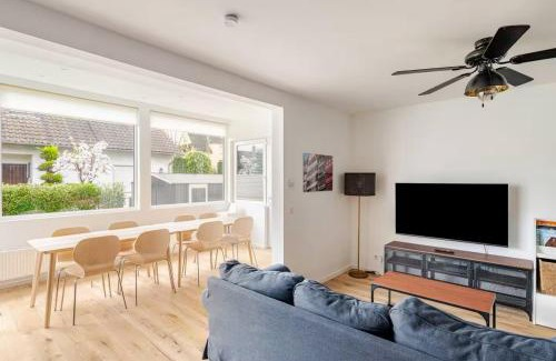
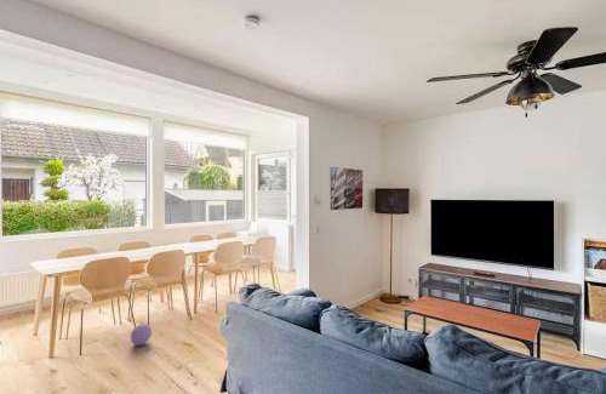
+ ball (141, 333)
